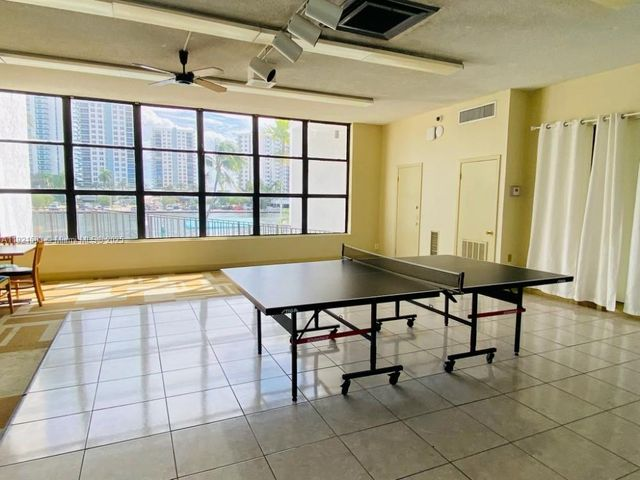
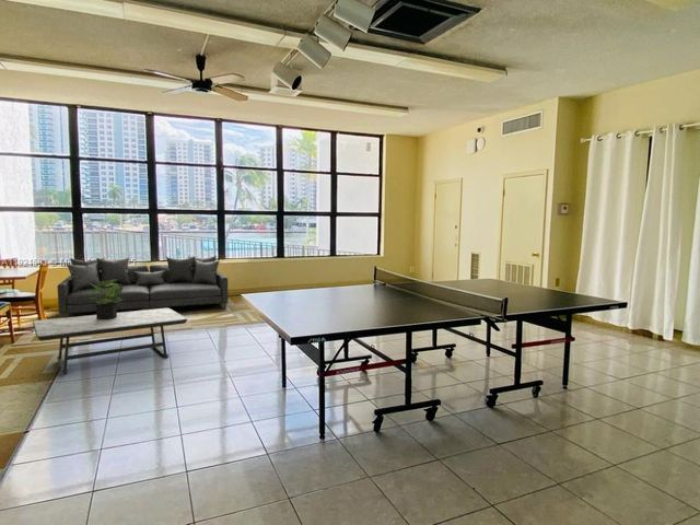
+ coffee table (113, 339)
+ potted plant (103, 299)
+ sofa (149, 282)
